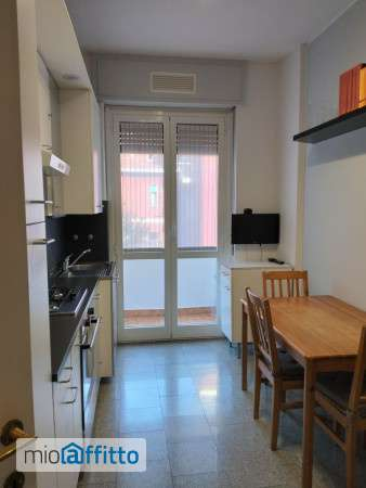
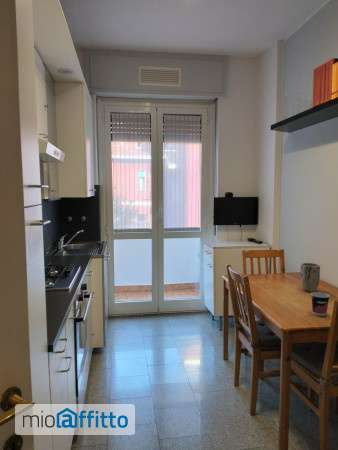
+ plant pot (309, 277)
+ cup (319, 303)
